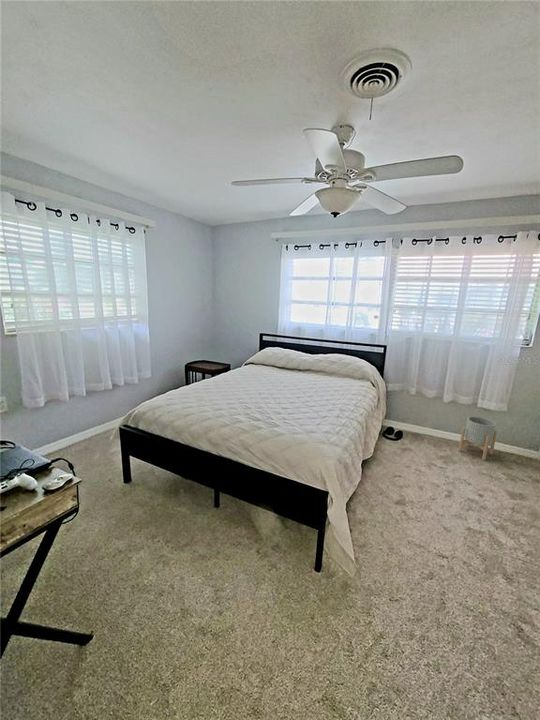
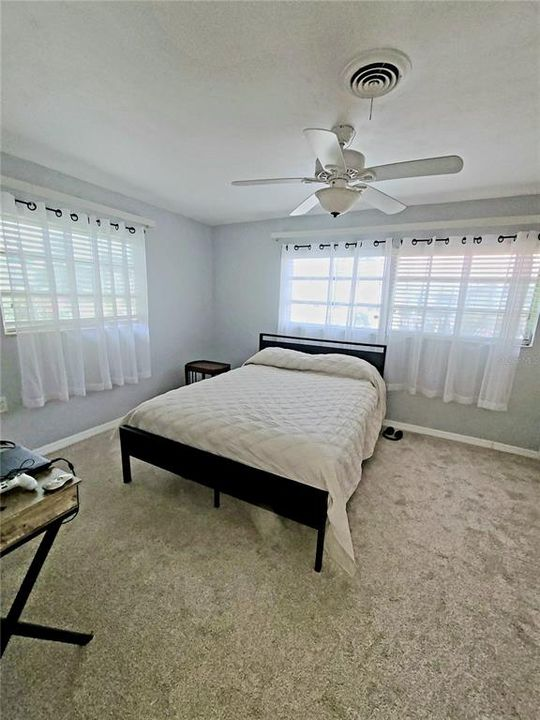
- planter (478, 436)
